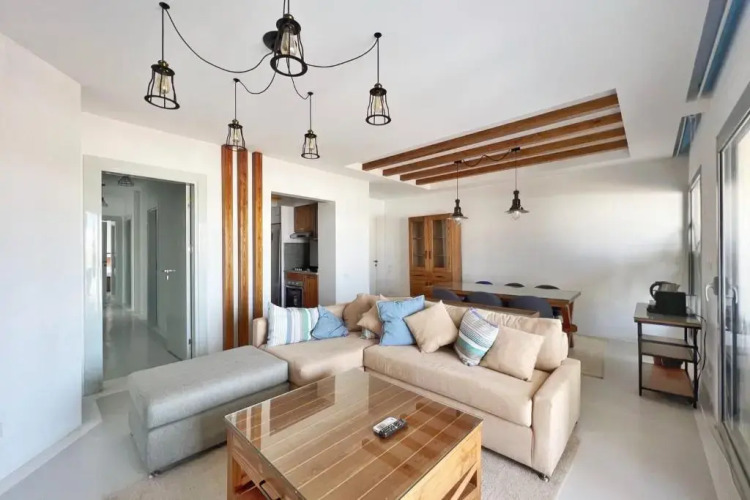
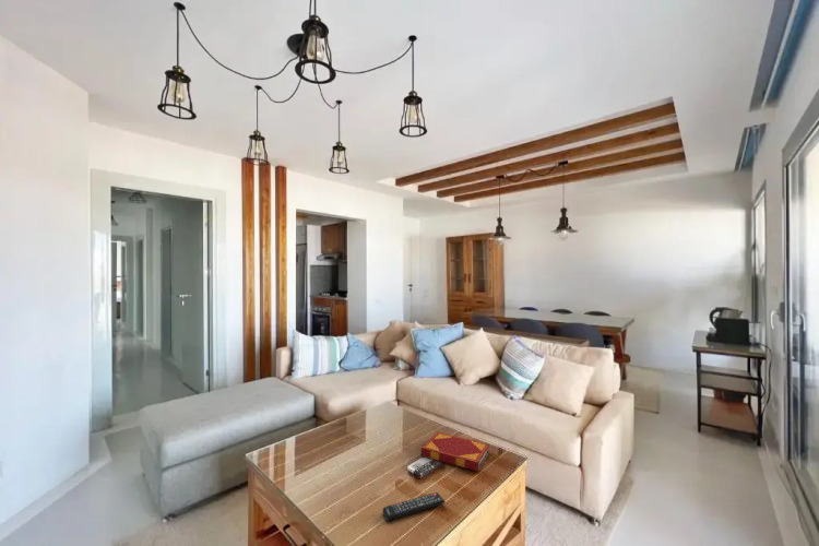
+ remote control (414, 506)
+ hardback book (455, 450)
